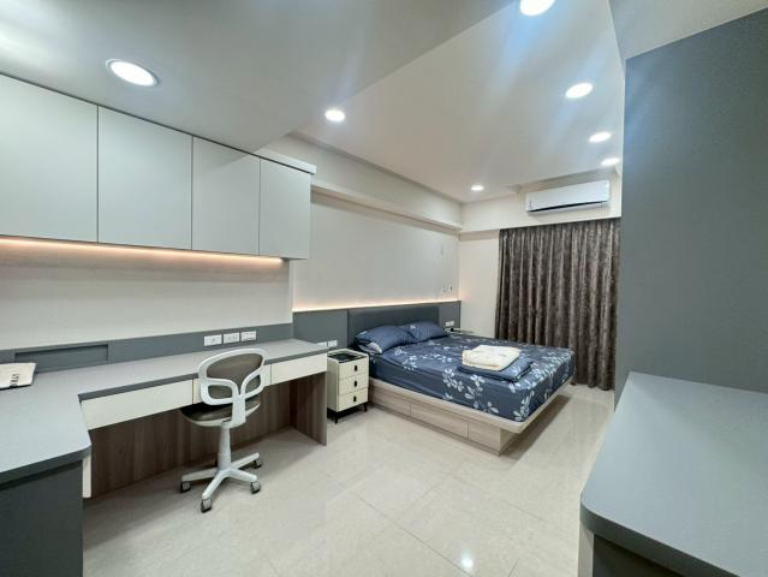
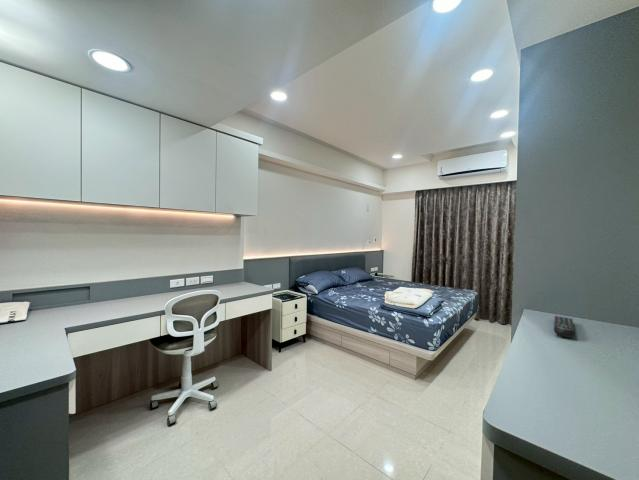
+ remote control (563, 325)
